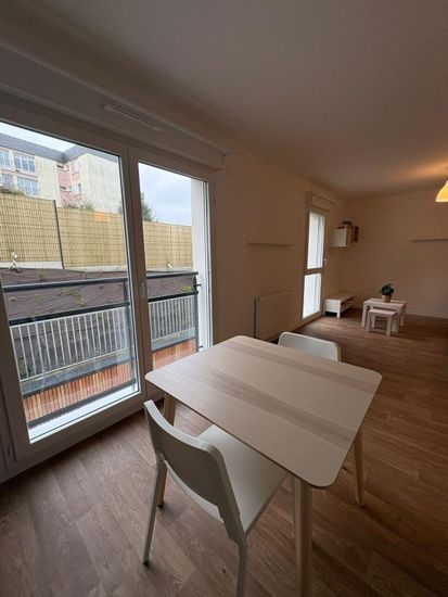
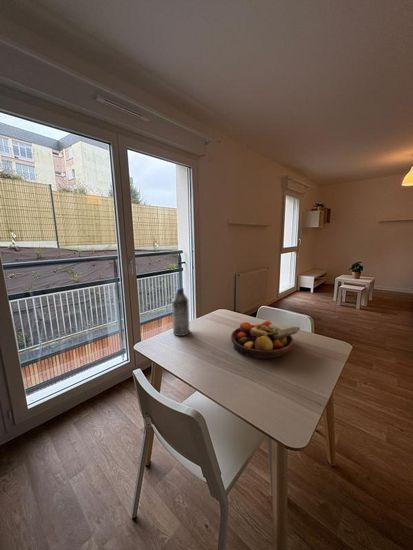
+ fruit bowl (261, 333)
+ water bottle (180, 310)
